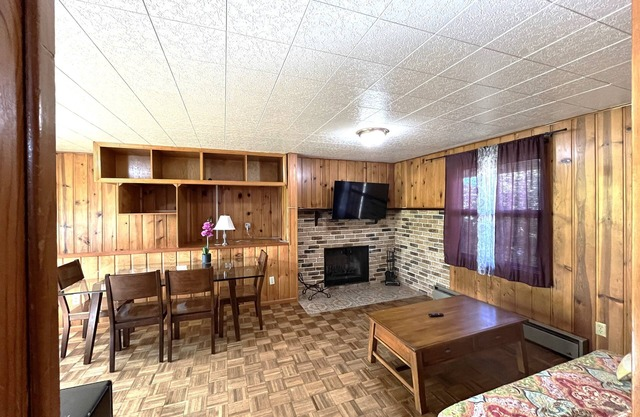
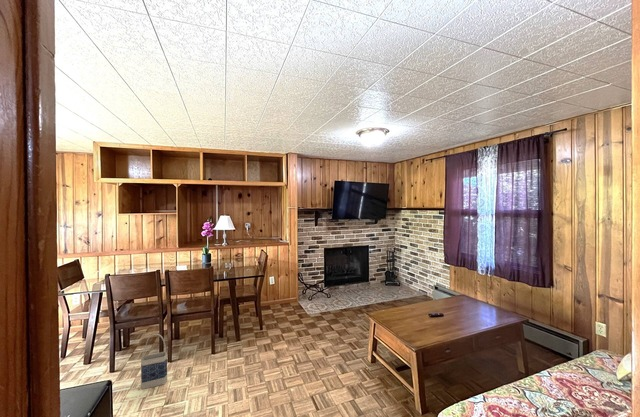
+ bag (154, 358)
